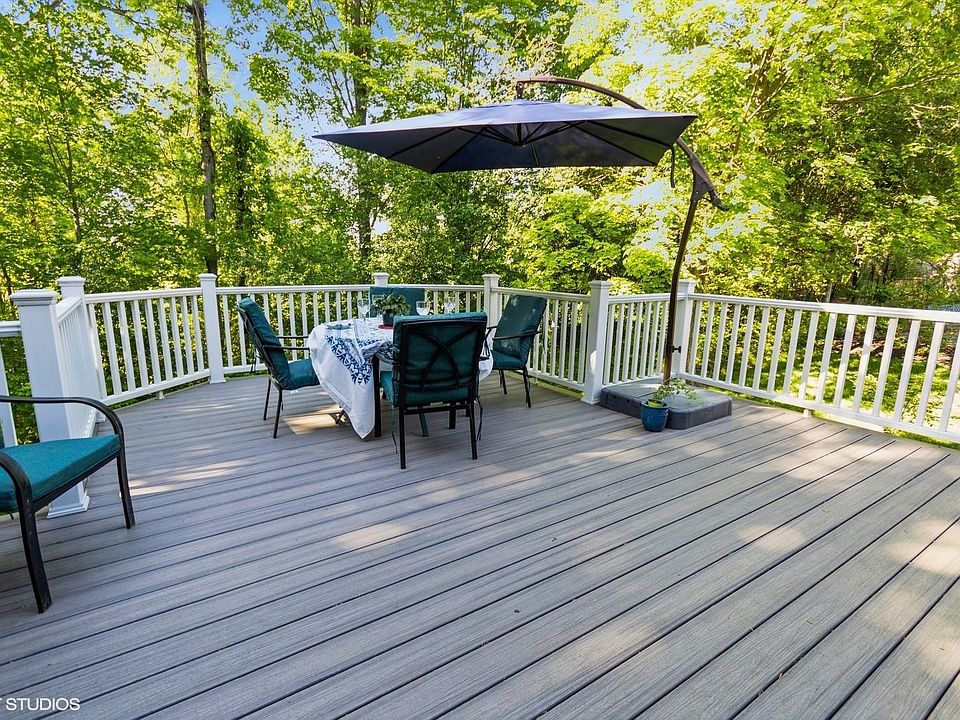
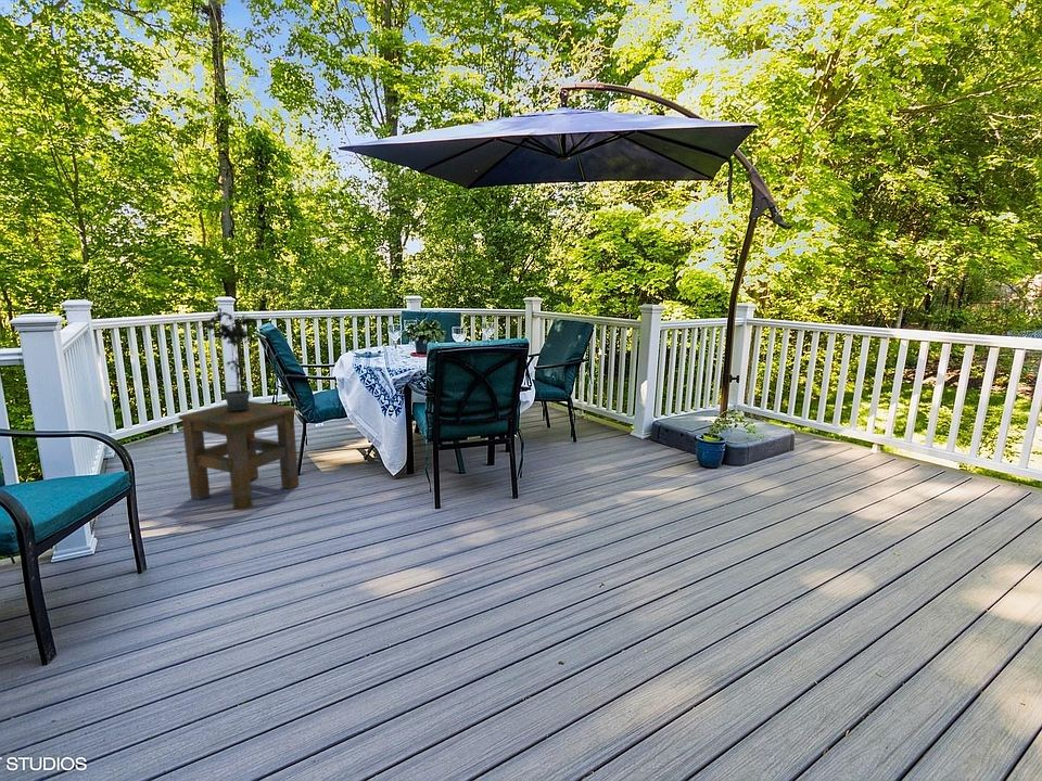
+ potted plant (236, 359)
+ side table (243, 451)
